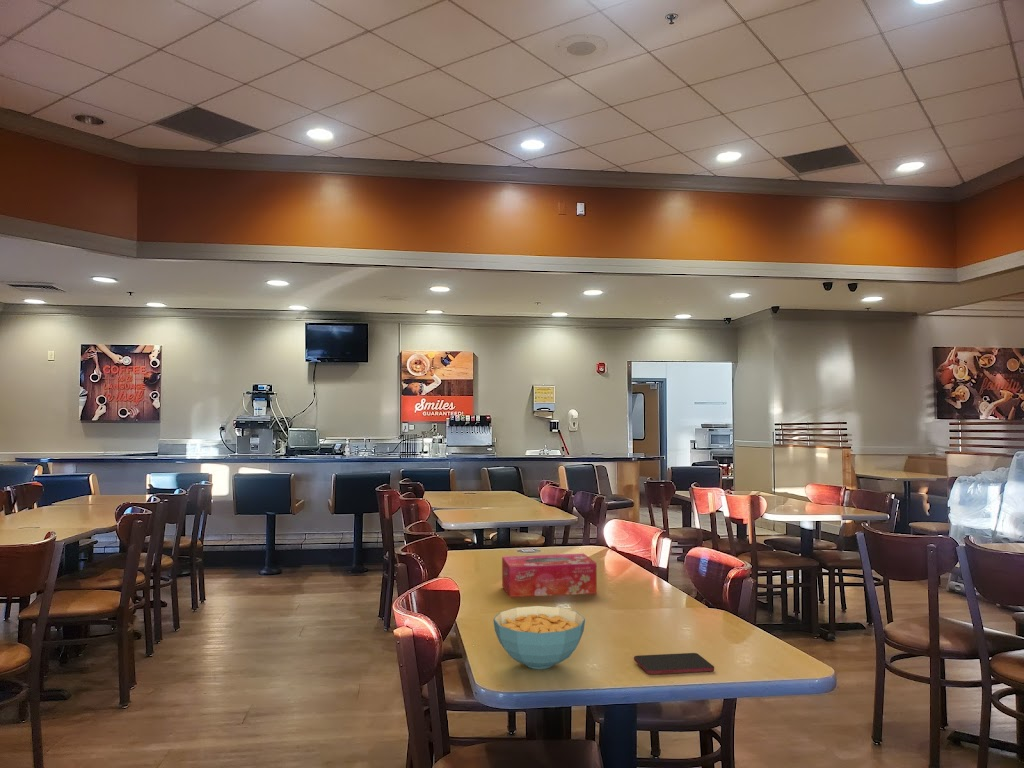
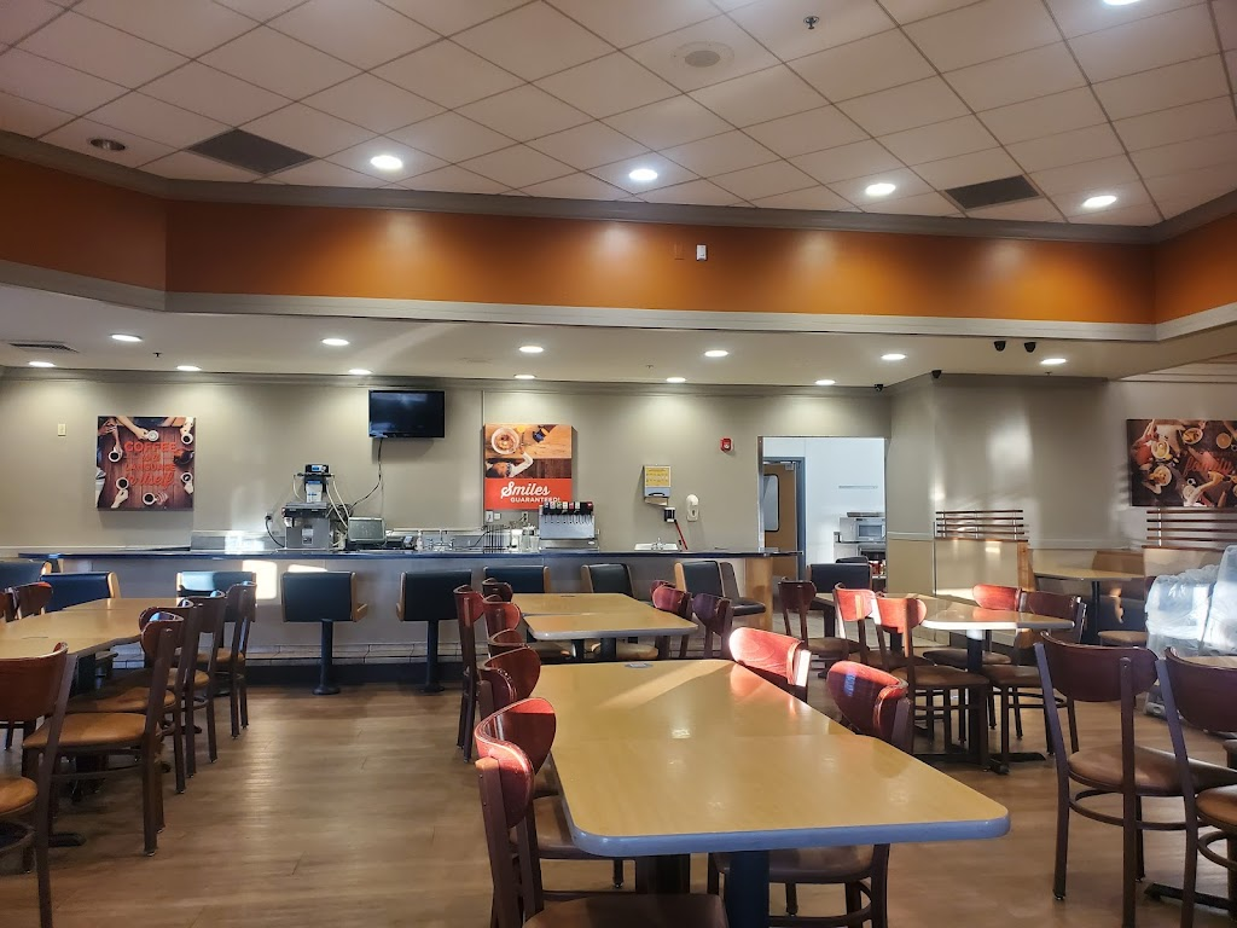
- smartphone (673, 663)
- tissue box (548, 574)
- cereal bowl (539, 641)
